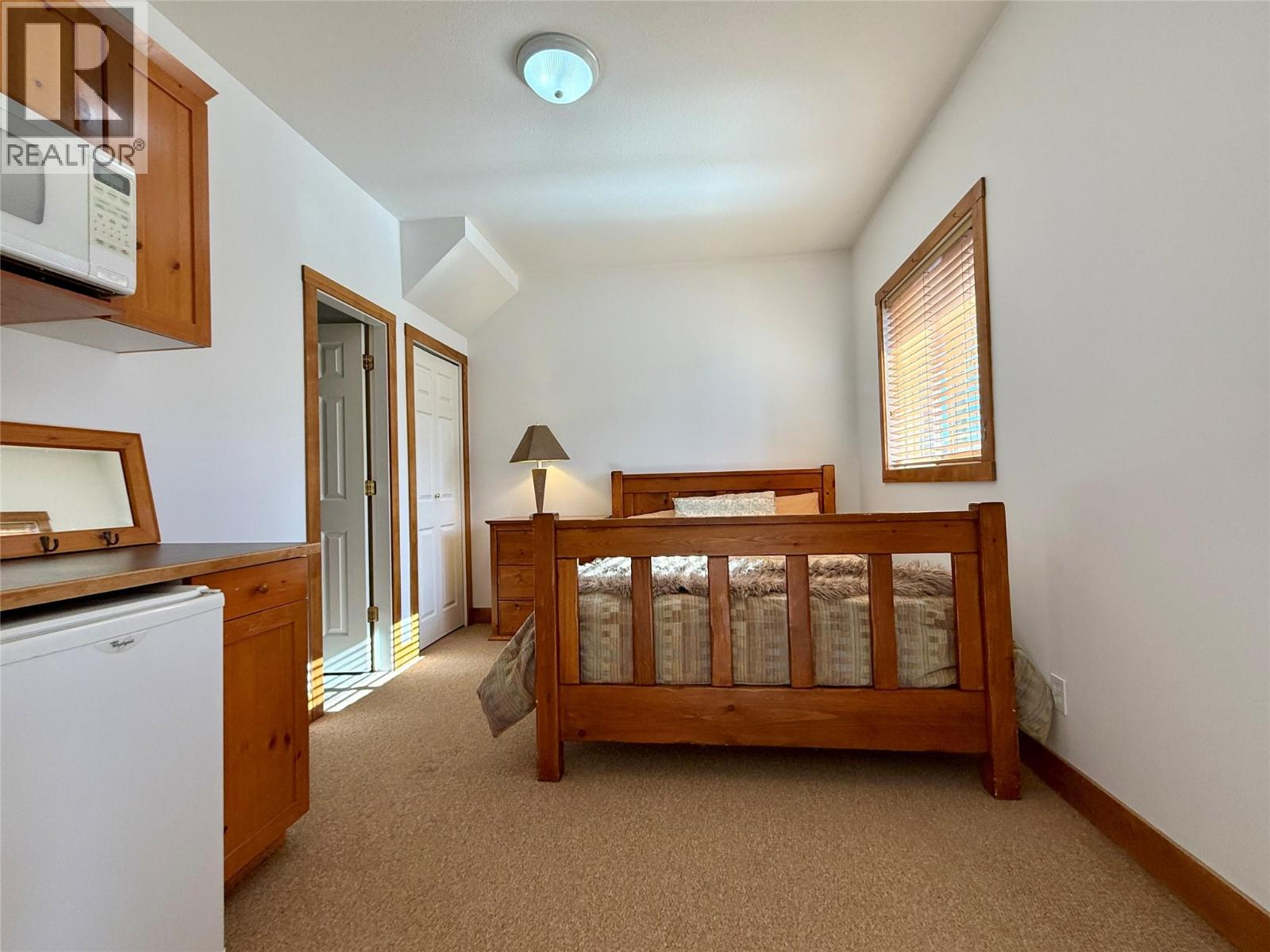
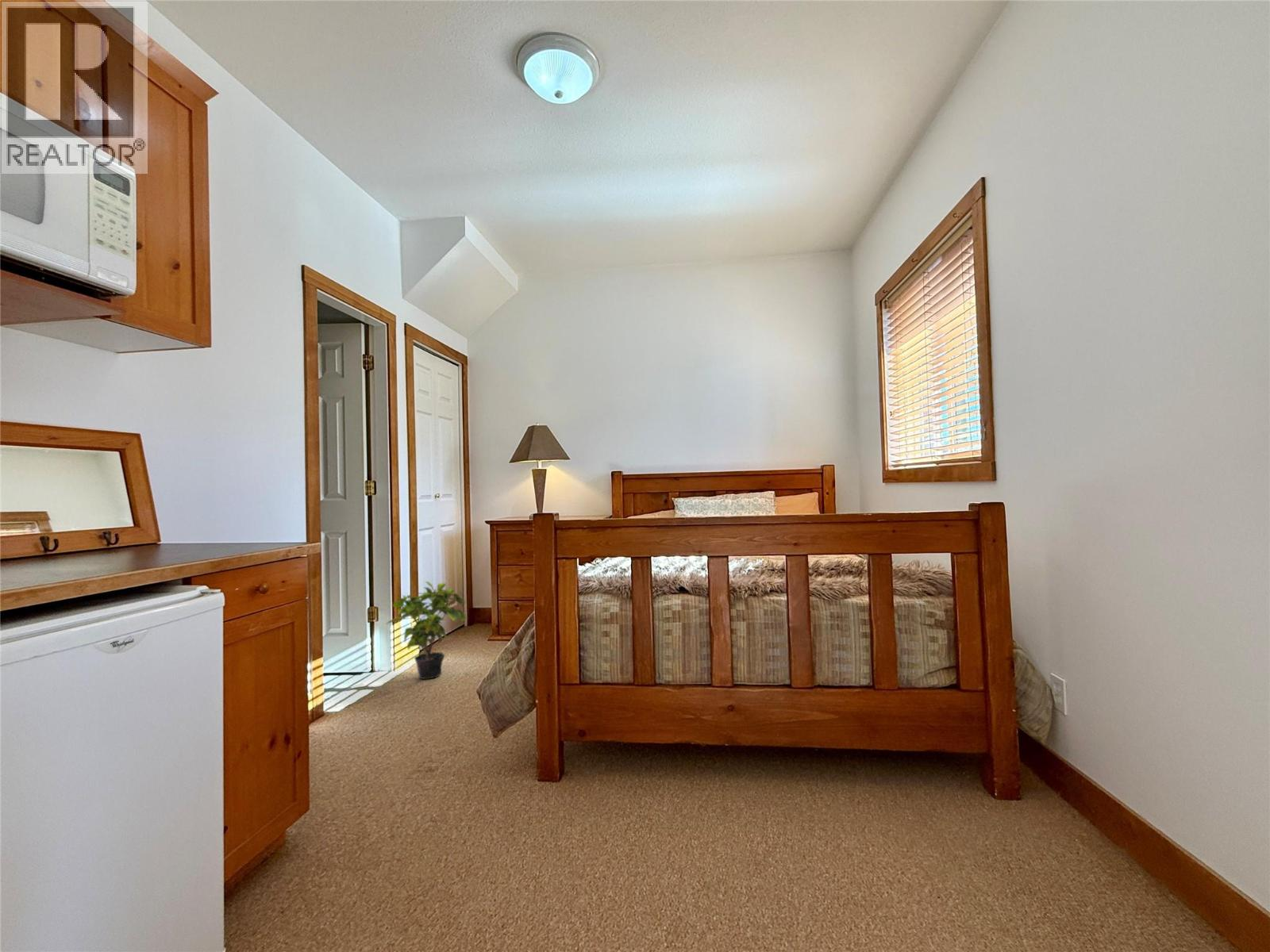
+ potted plant (430, 628)
